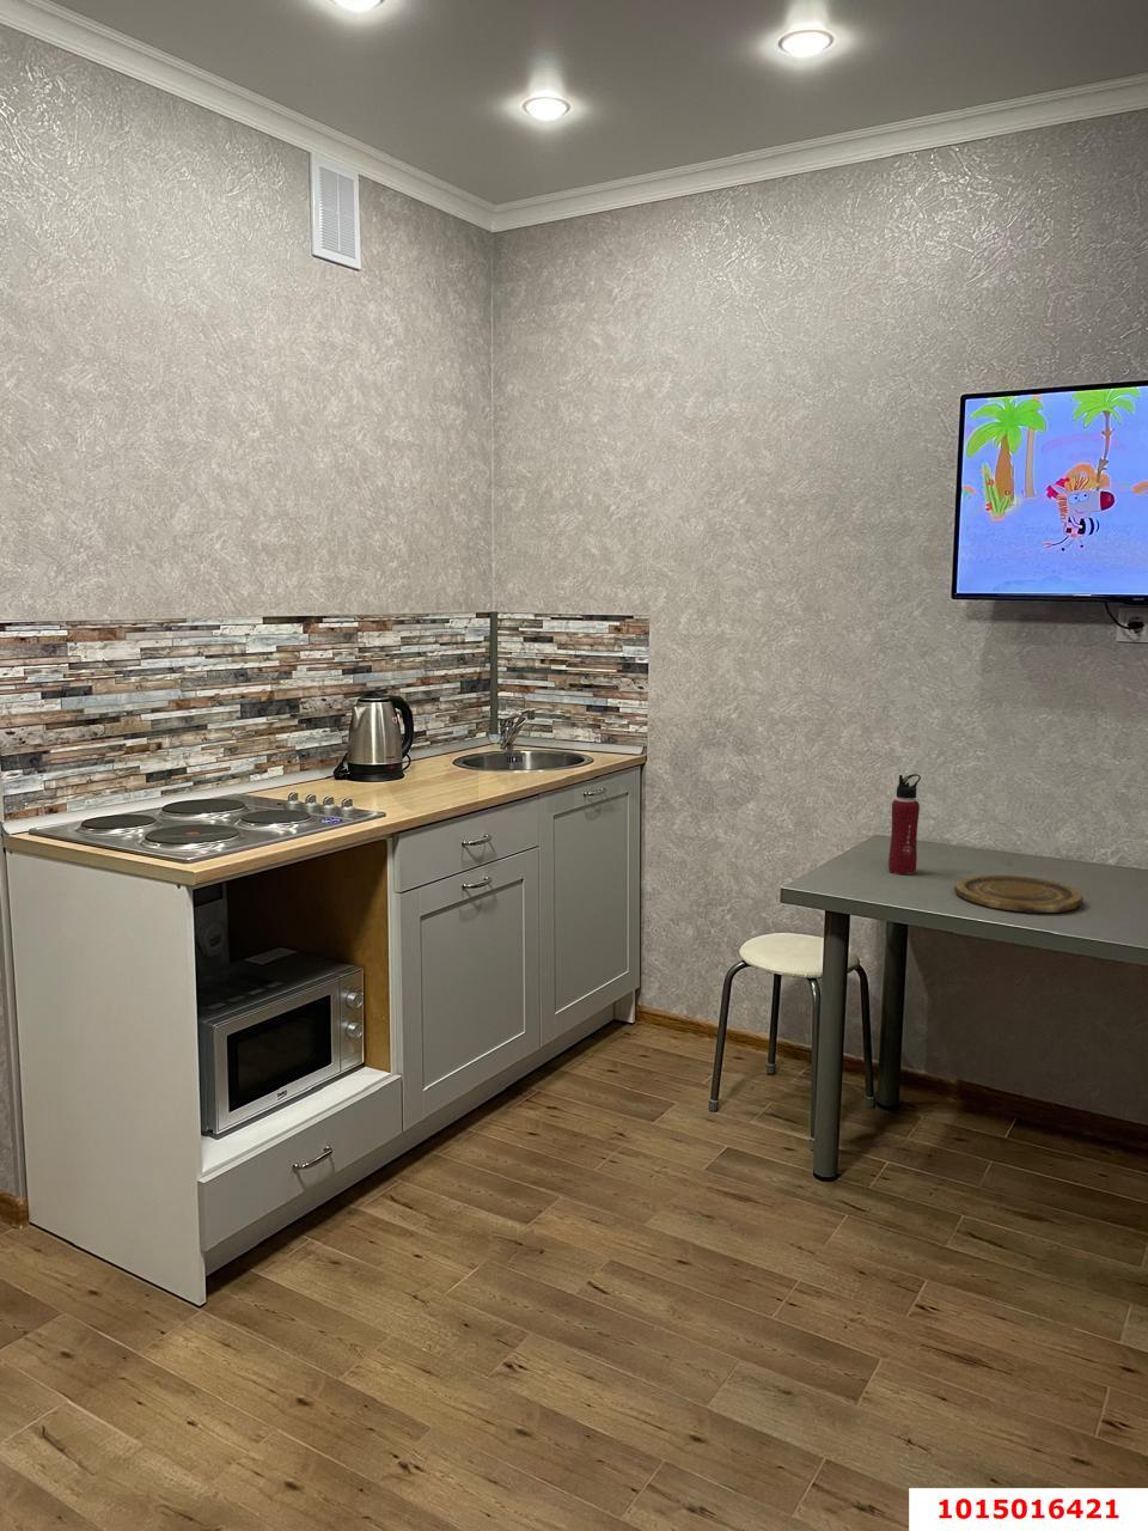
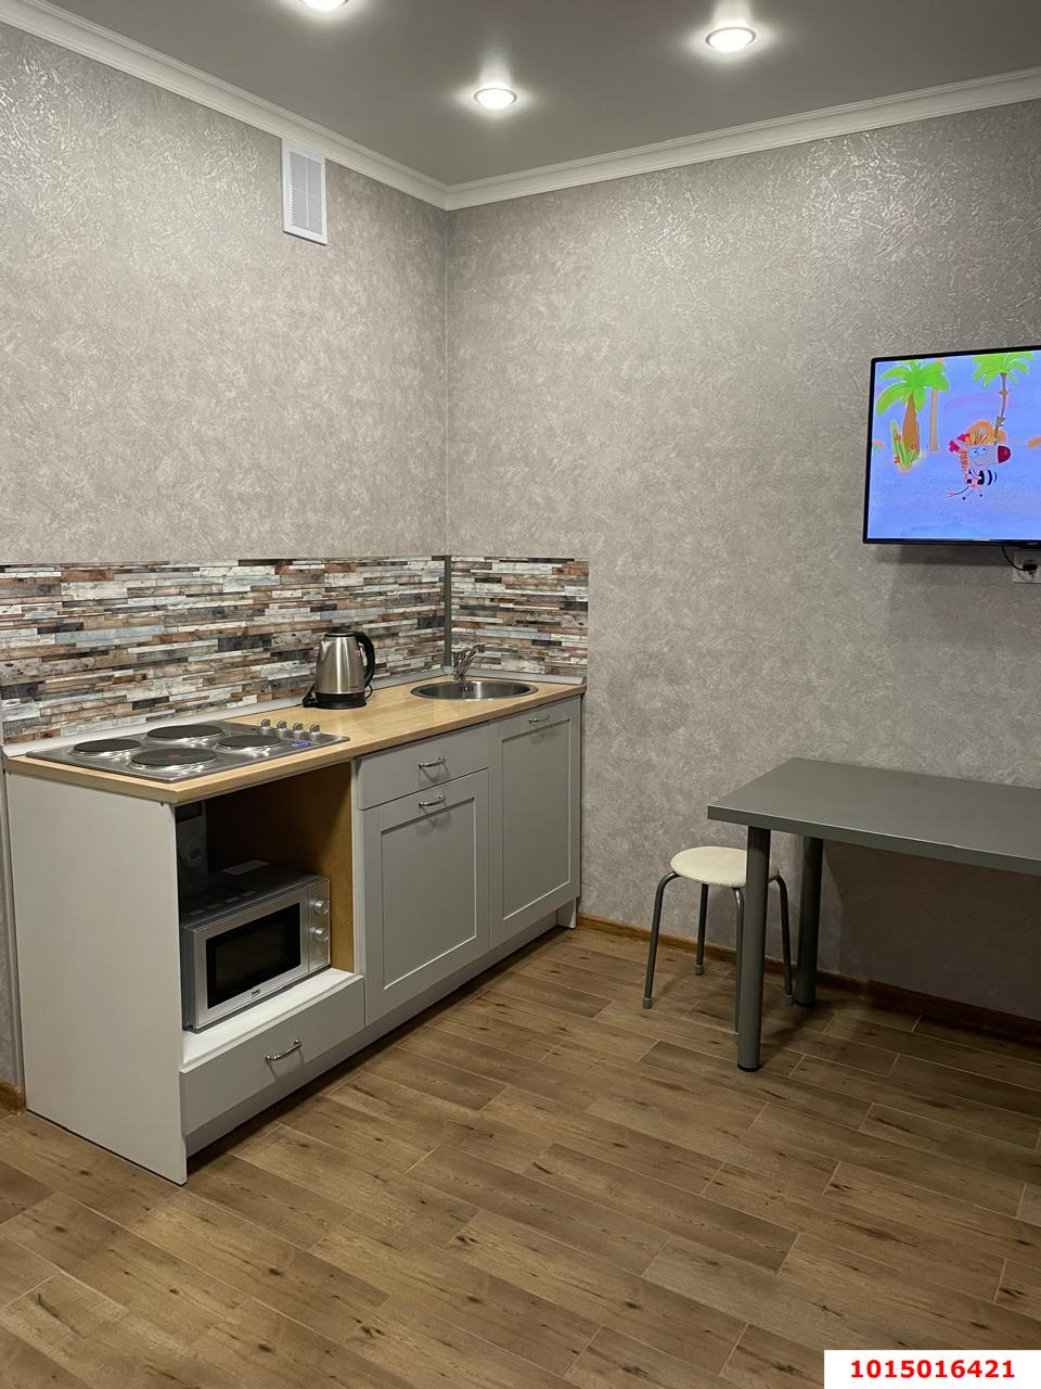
- water bottle (904, 823)
- plate (1017, 892)
